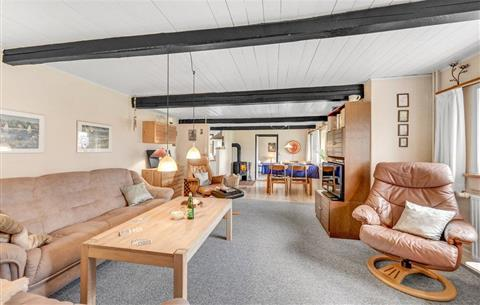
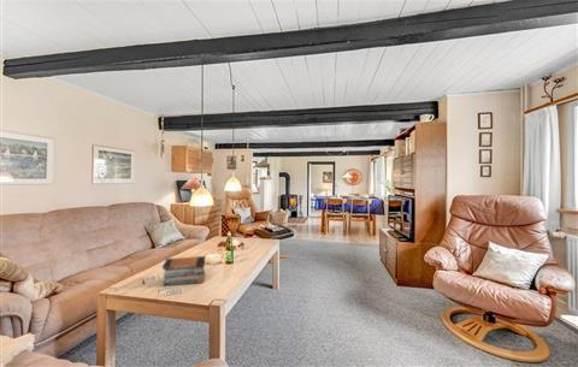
+ book stack (184, 270)
